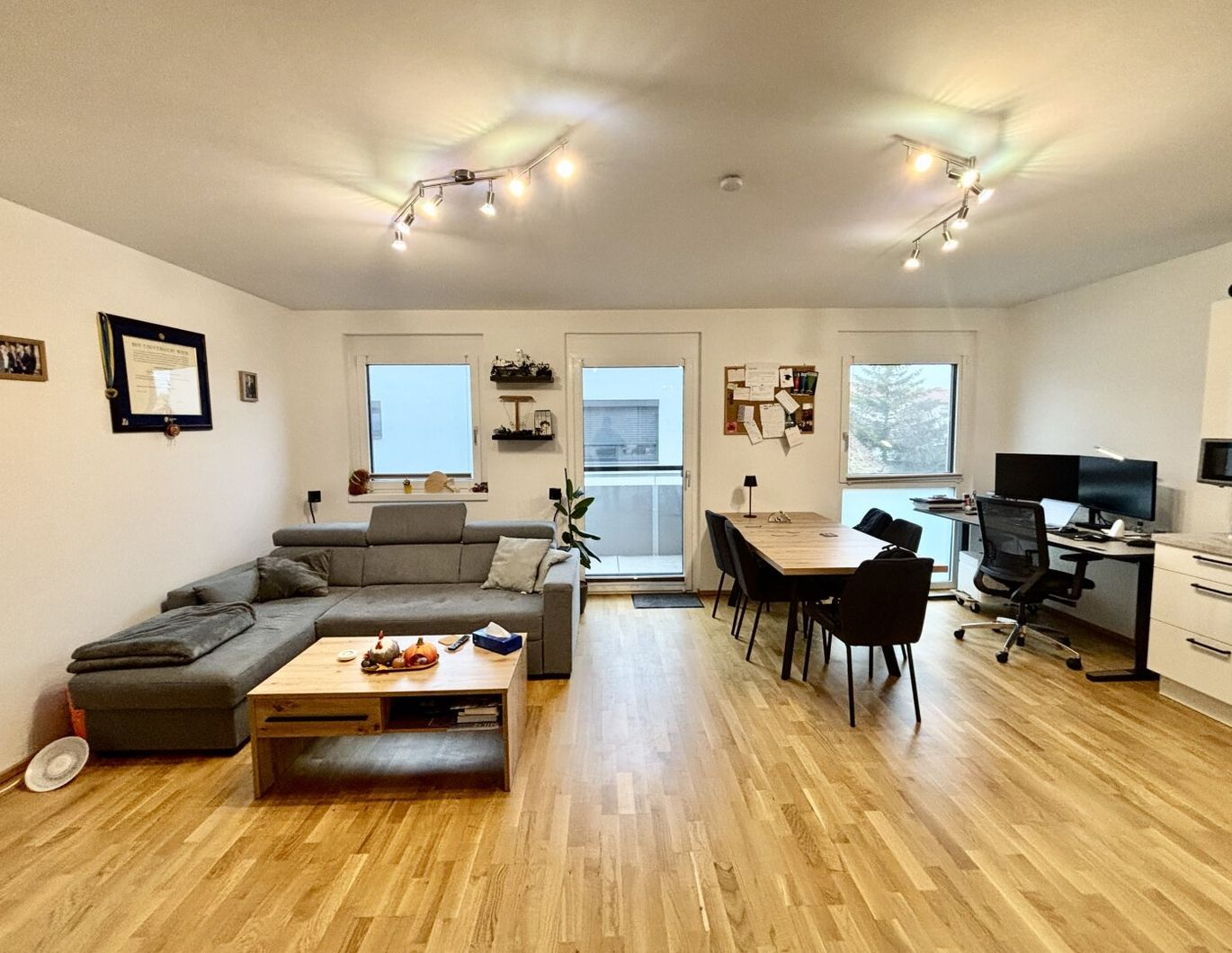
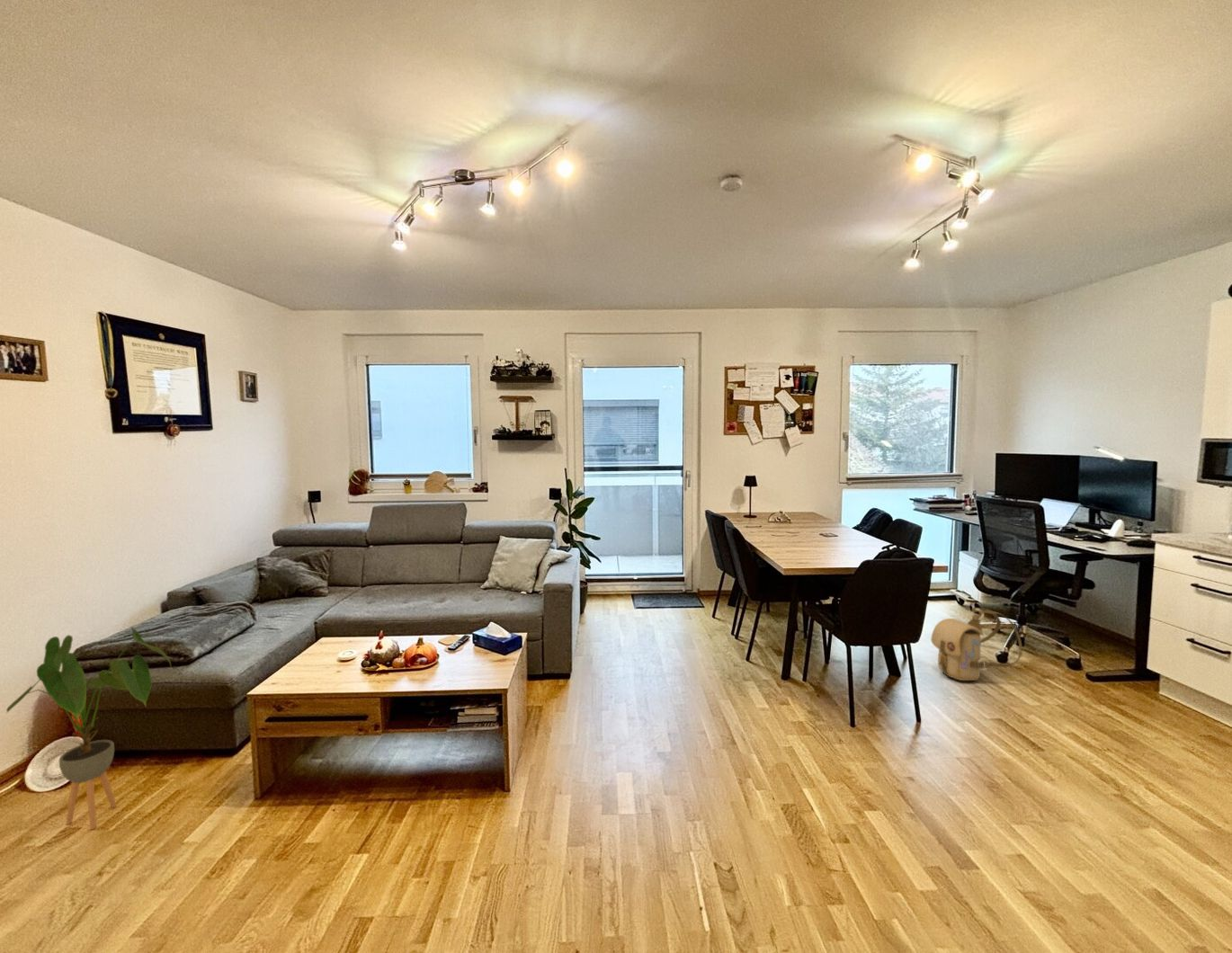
+ house plant (98, 728)
+ backpack (976, 642)
